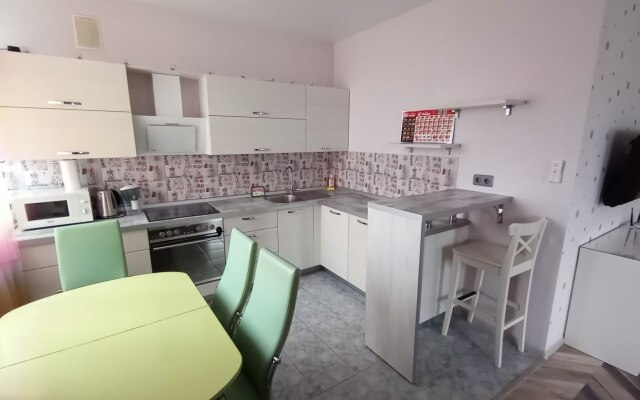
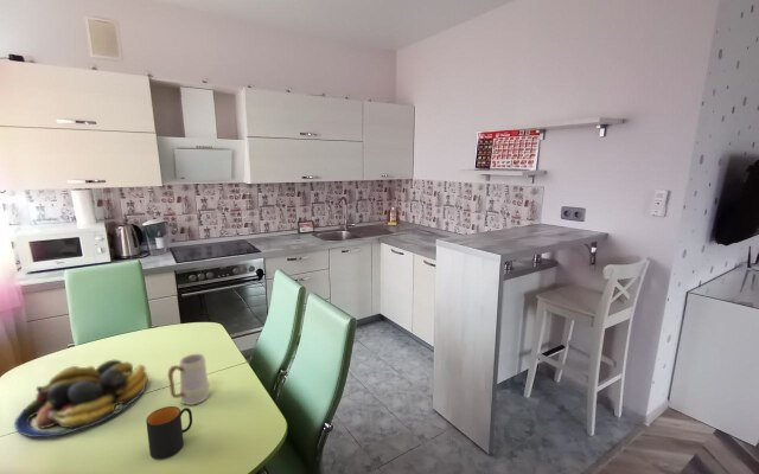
+ mug (187, 380)
+ fruit bowl (83, 384)
+ mug (172, 428)
